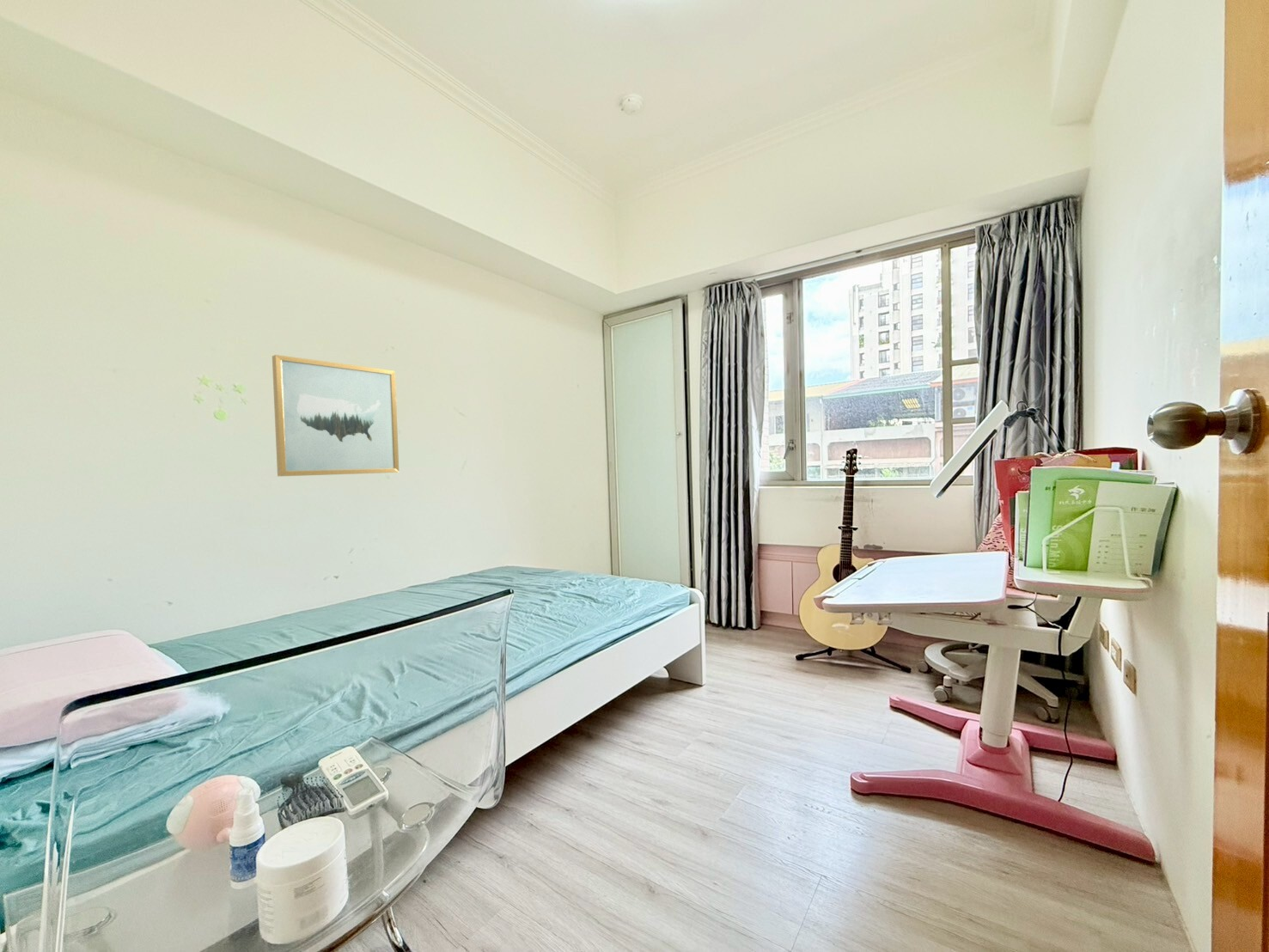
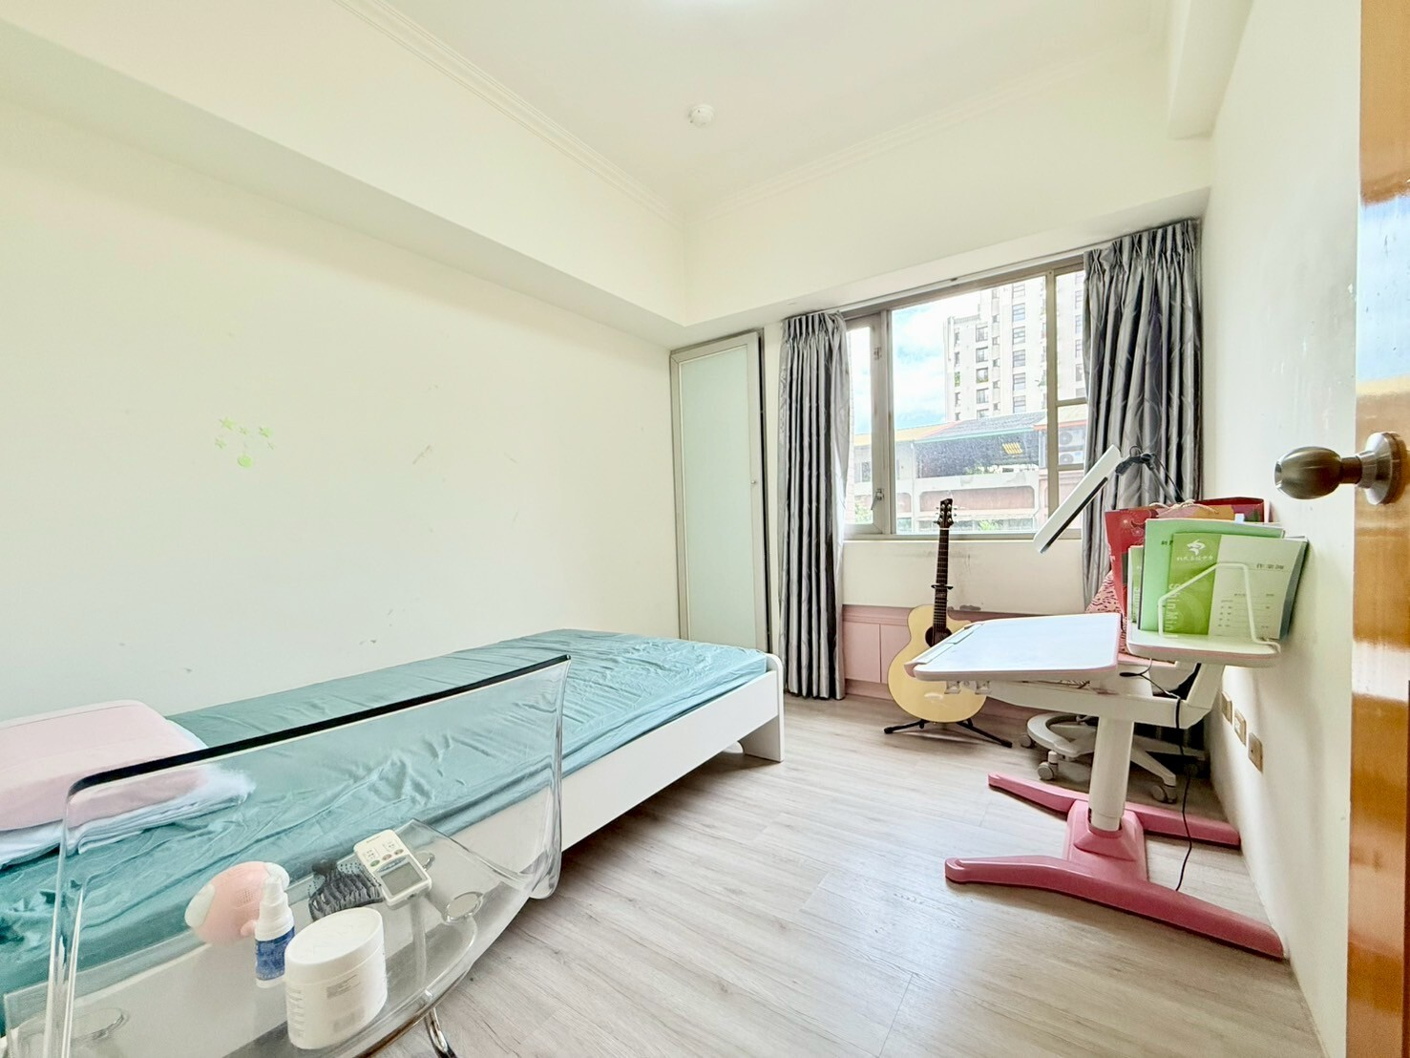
- wall art (341, 419)
